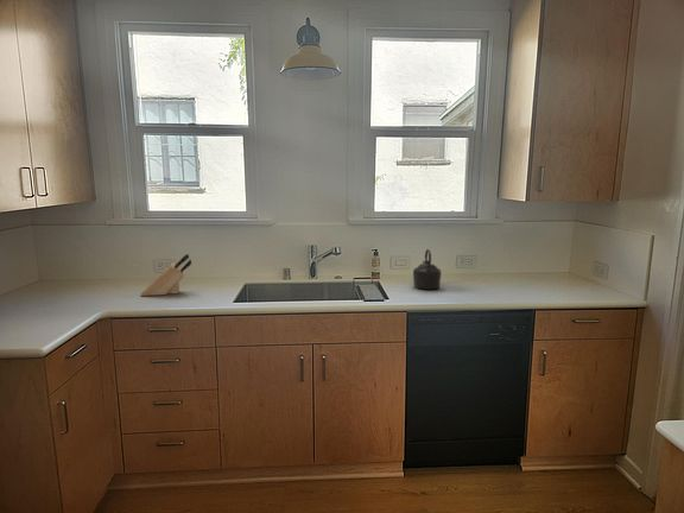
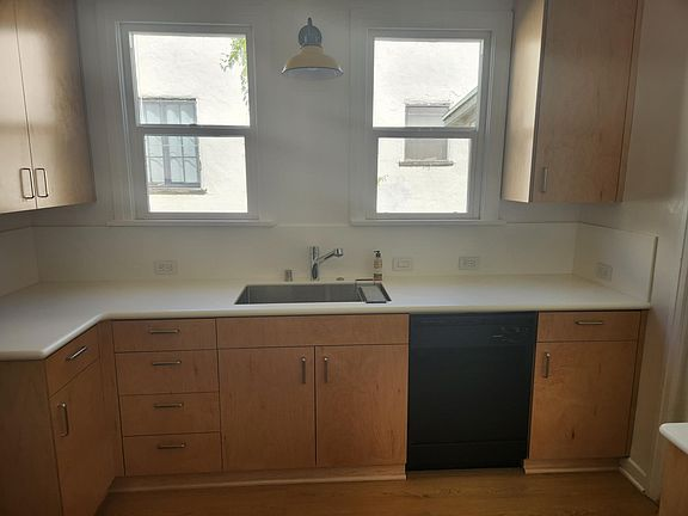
- kettle (426, 266)
- knife block (166, 273)
